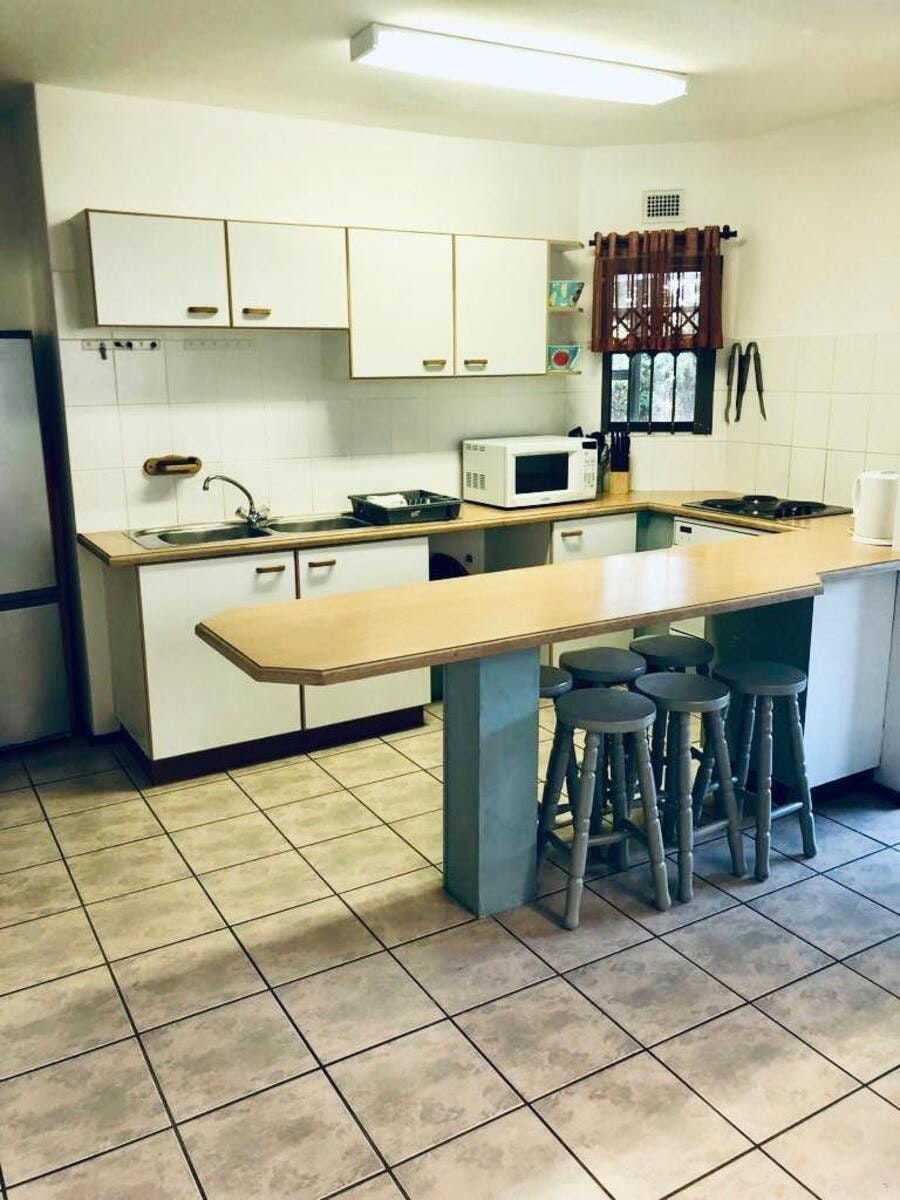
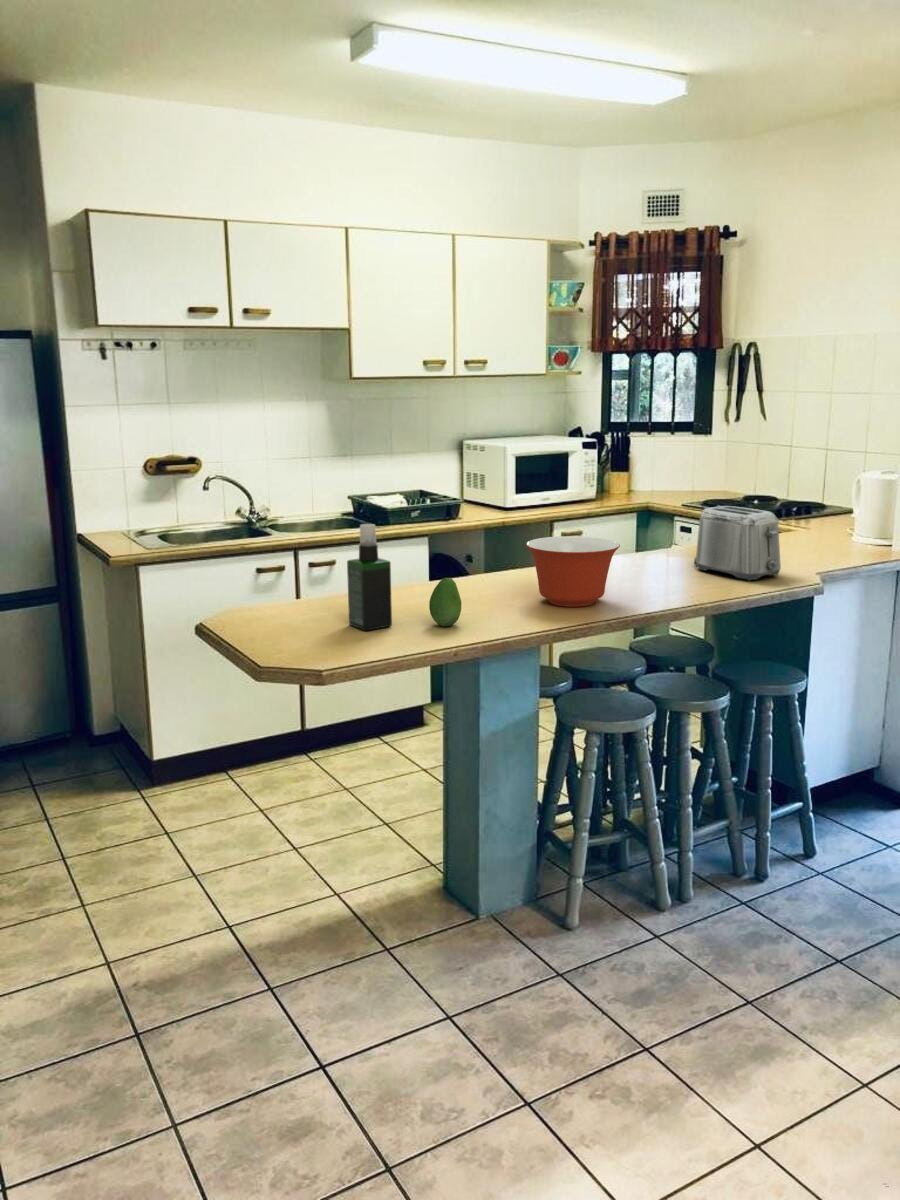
+ mixing bowl (572, 572)
+ fruit (445, 601)
+ spray bottle (369, 575)
+ toaster (735, 541)
